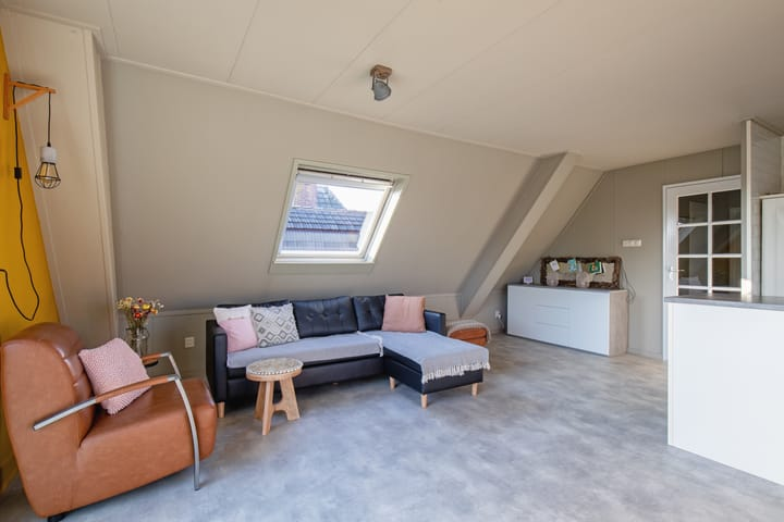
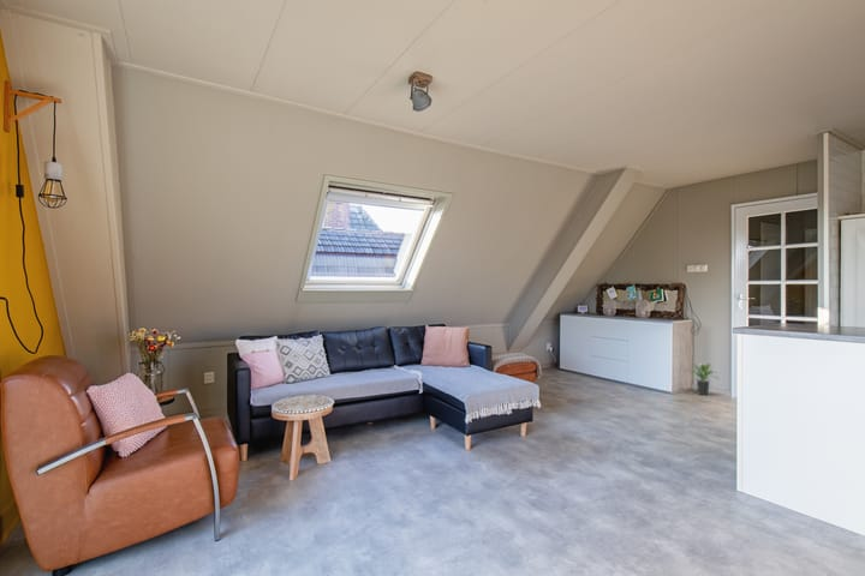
+ potted plant (702, 378)
